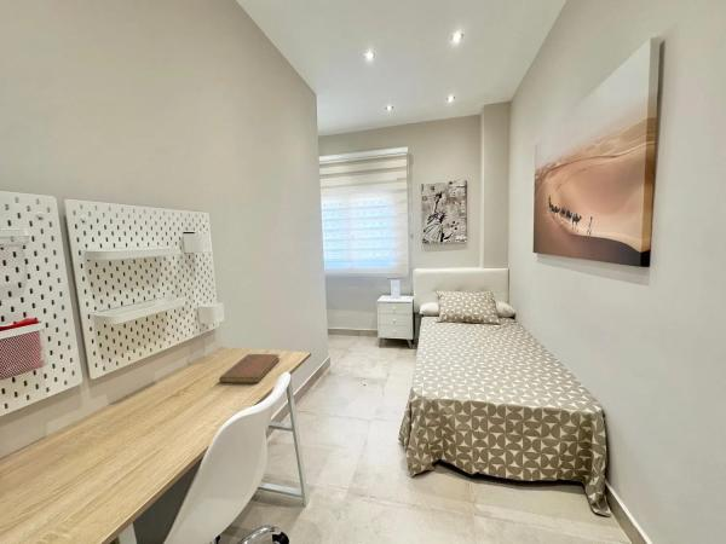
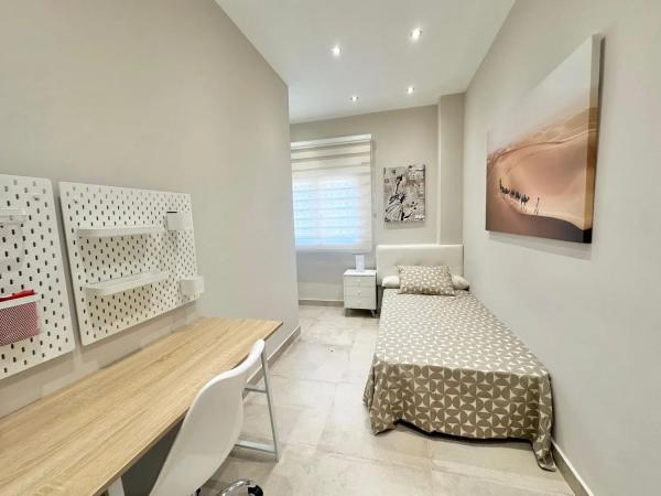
- notebook (252, 366)
